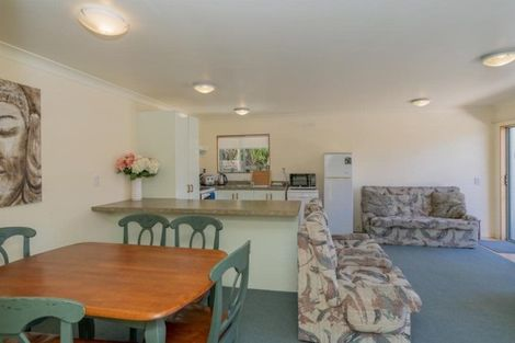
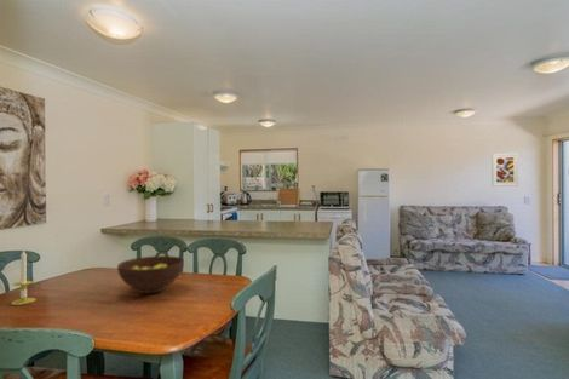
+ fruit bowl (151, 276)
+ candle (23, 275)
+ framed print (505, 170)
